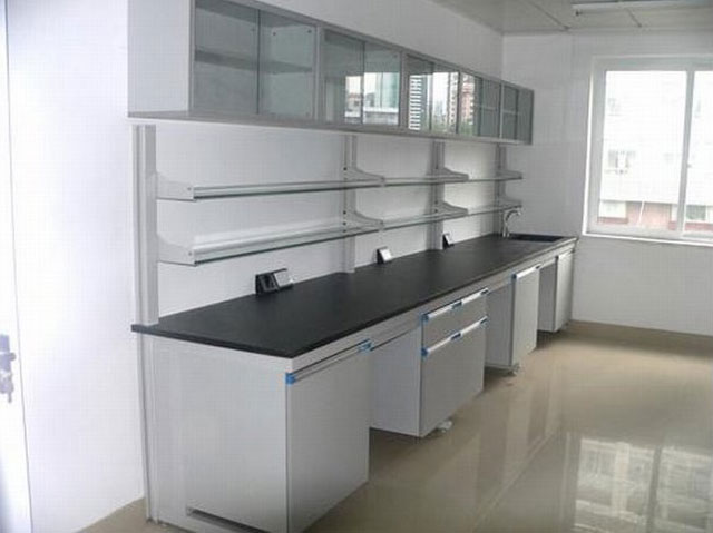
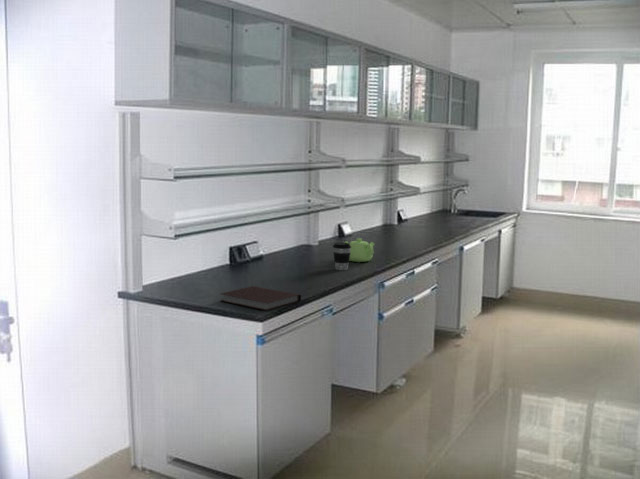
+ teapot (360, 249)
+ notebook (260, 297)
+ coffee cup (341, 256)
